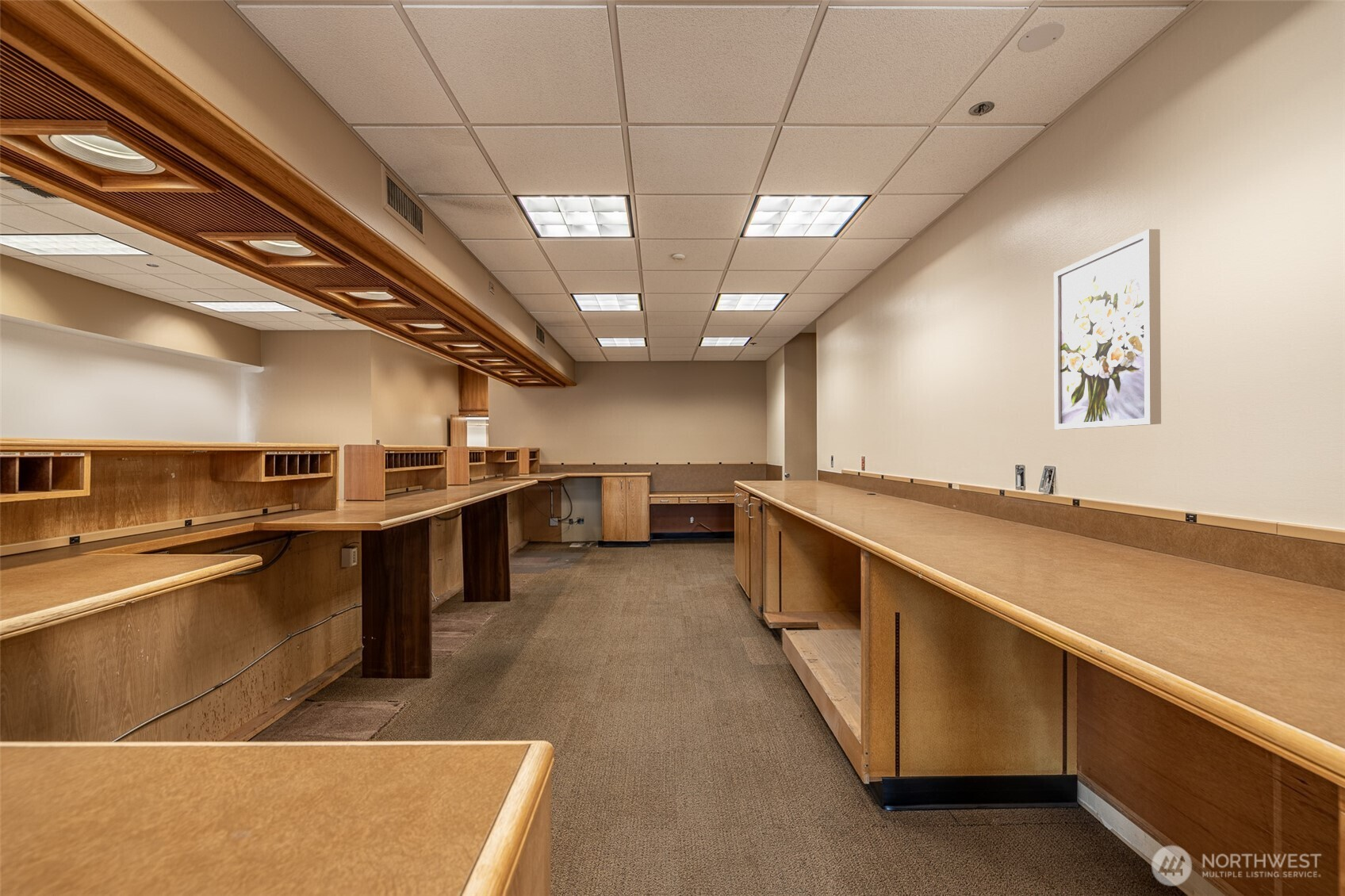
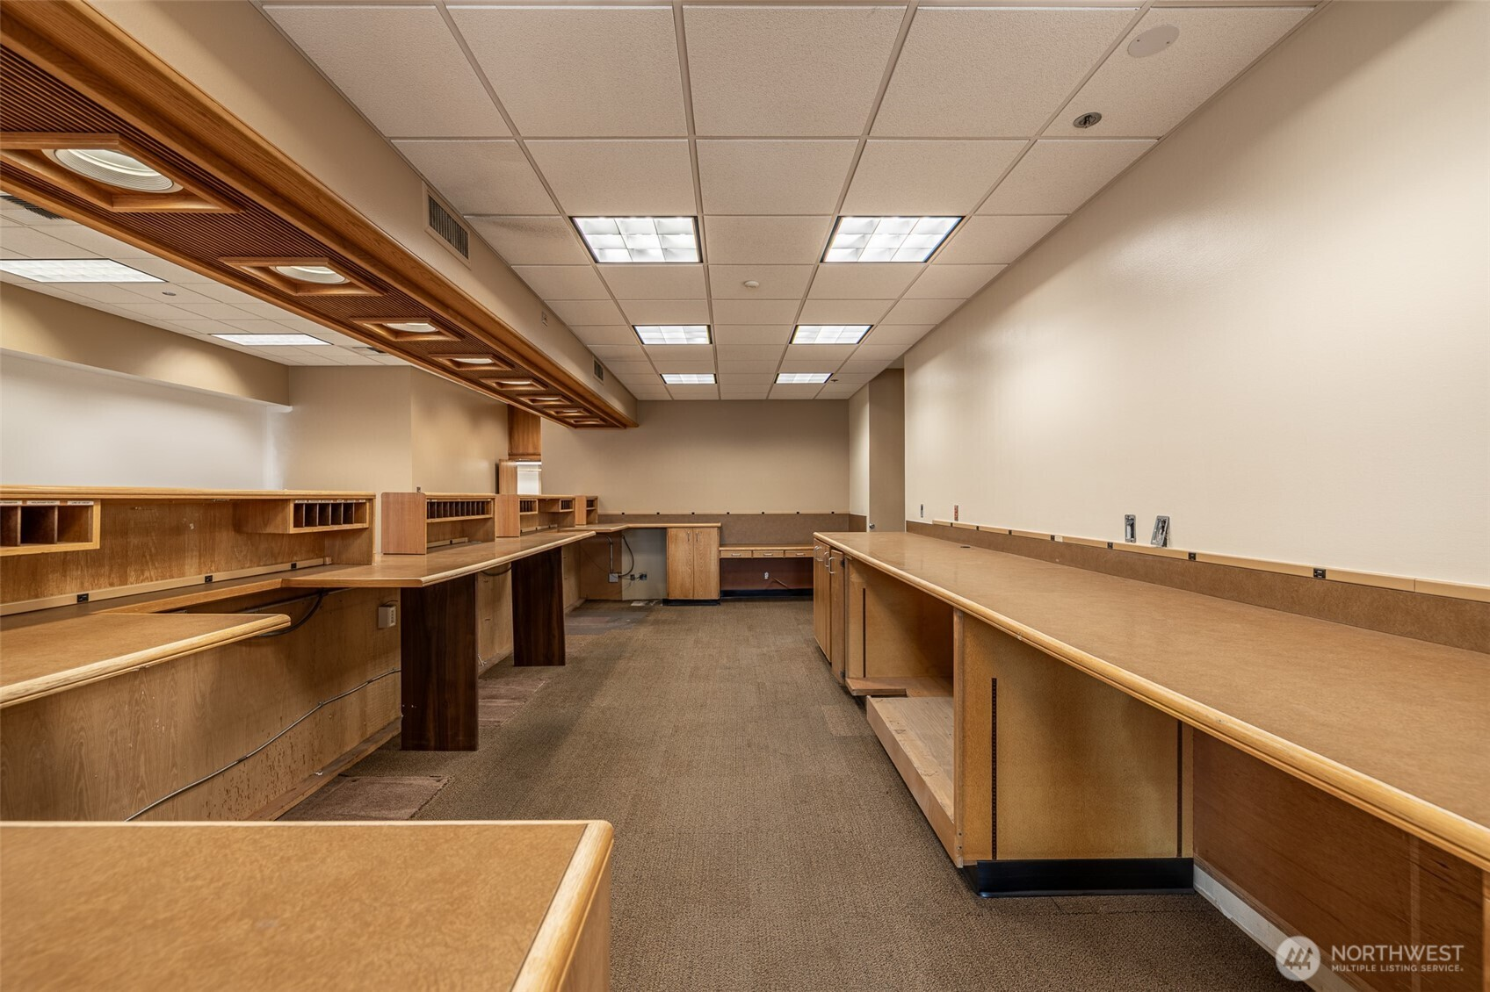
- wall art (1102, 339)
